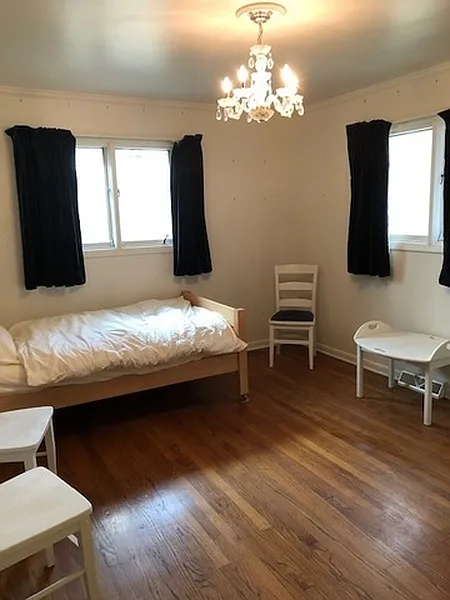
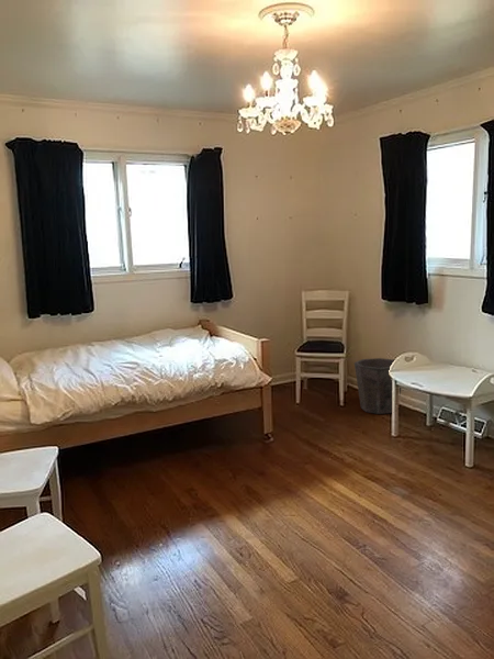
+ waste bin (379, 386)
